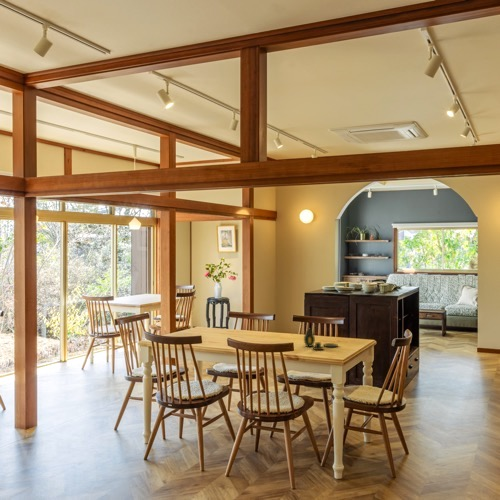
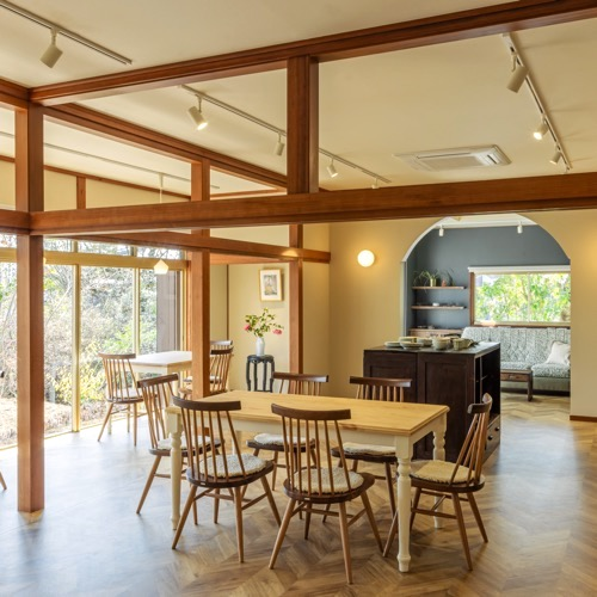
- teapot (320, 342)
